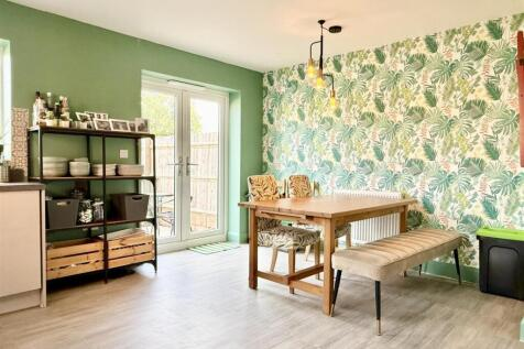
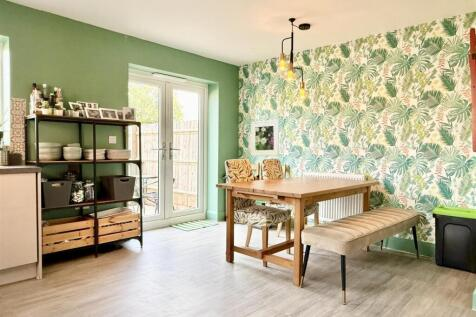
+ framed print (264, 138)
